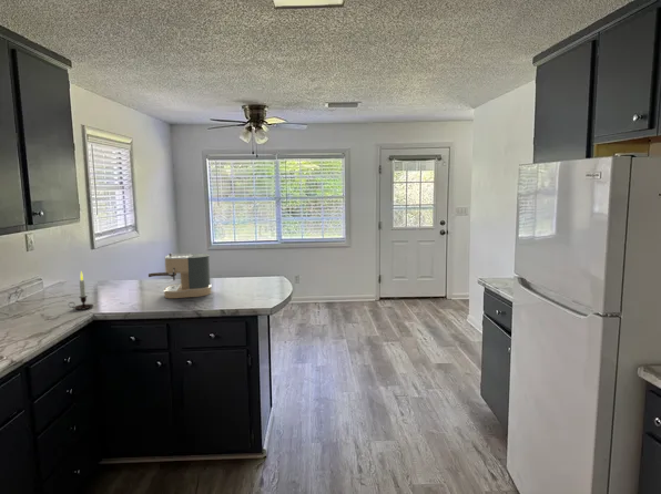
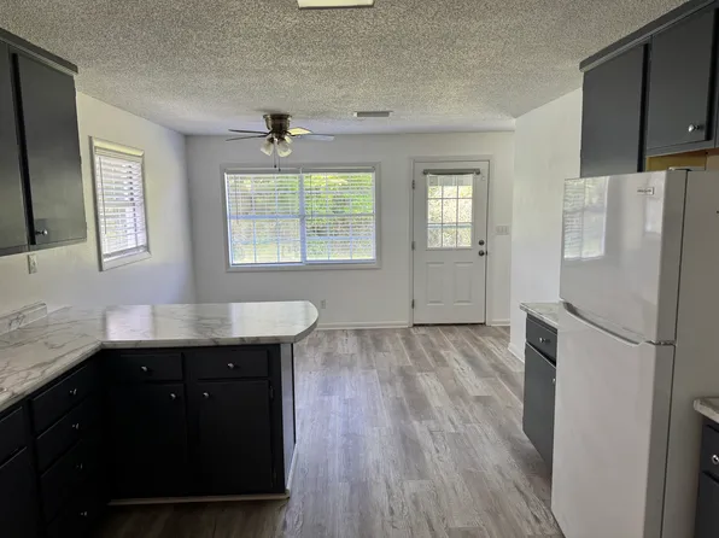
- candle (80, 289)
- coffee maker (180, 272)
